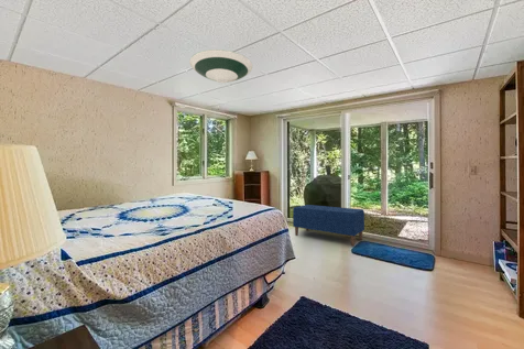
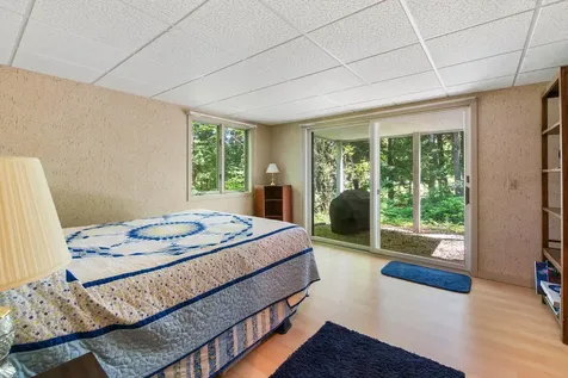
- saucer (221, 73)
- bench (327, 222)
